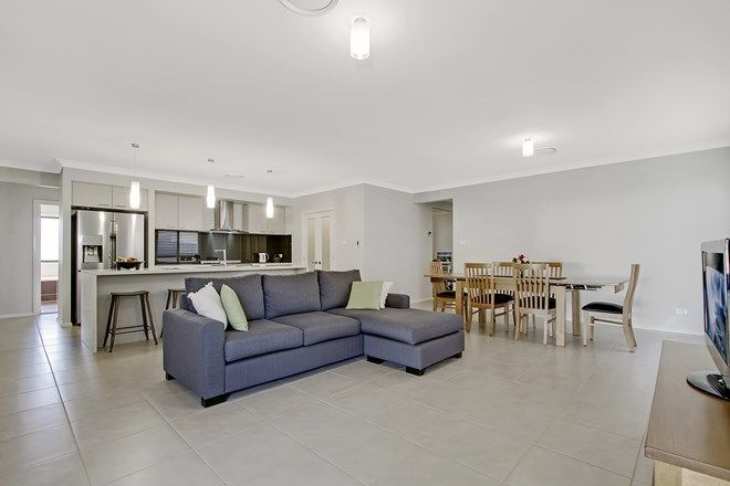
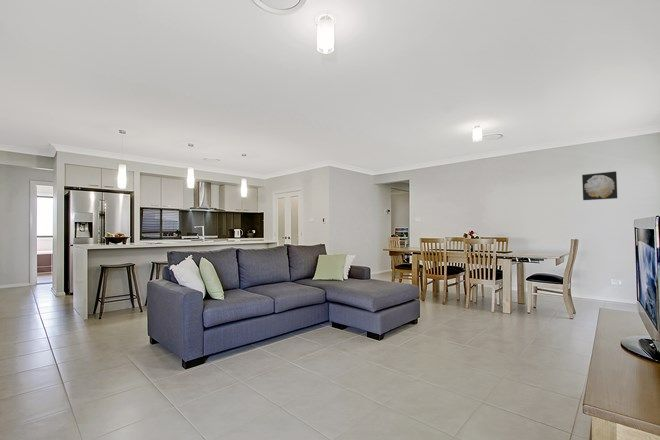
+ wall art (599, 186)
